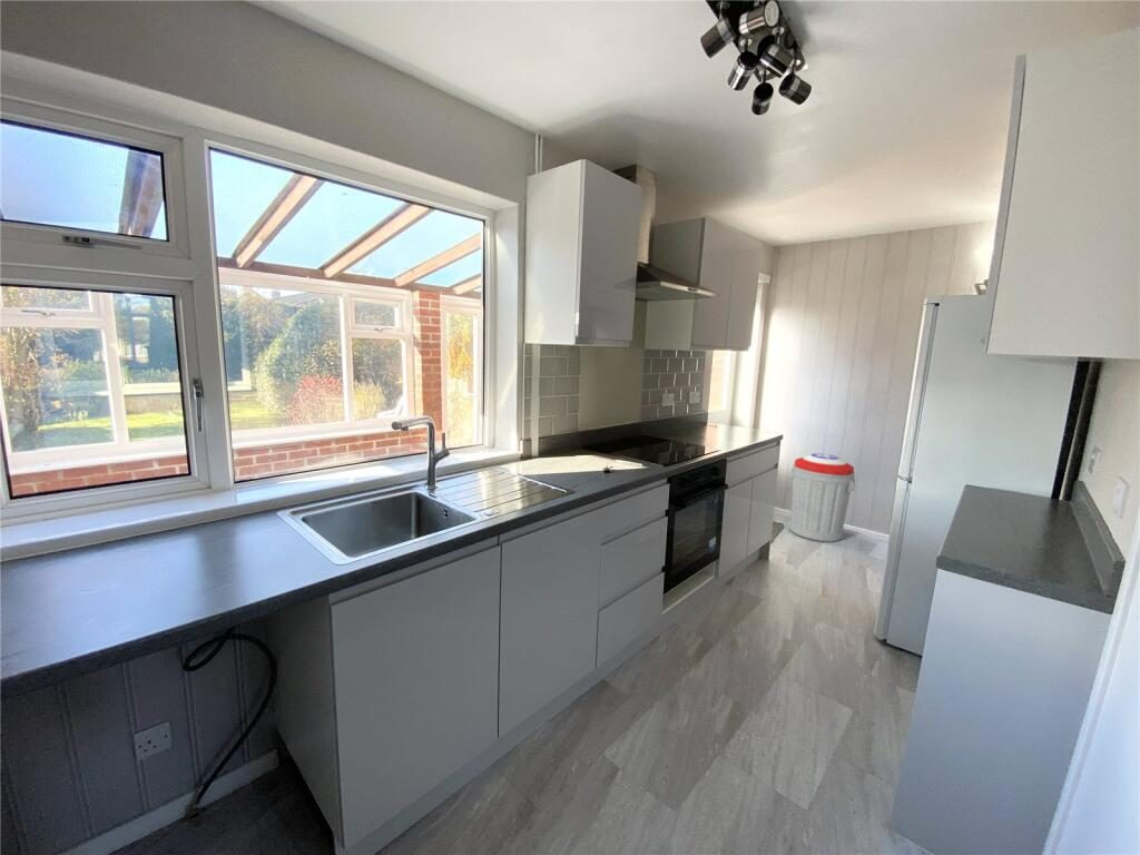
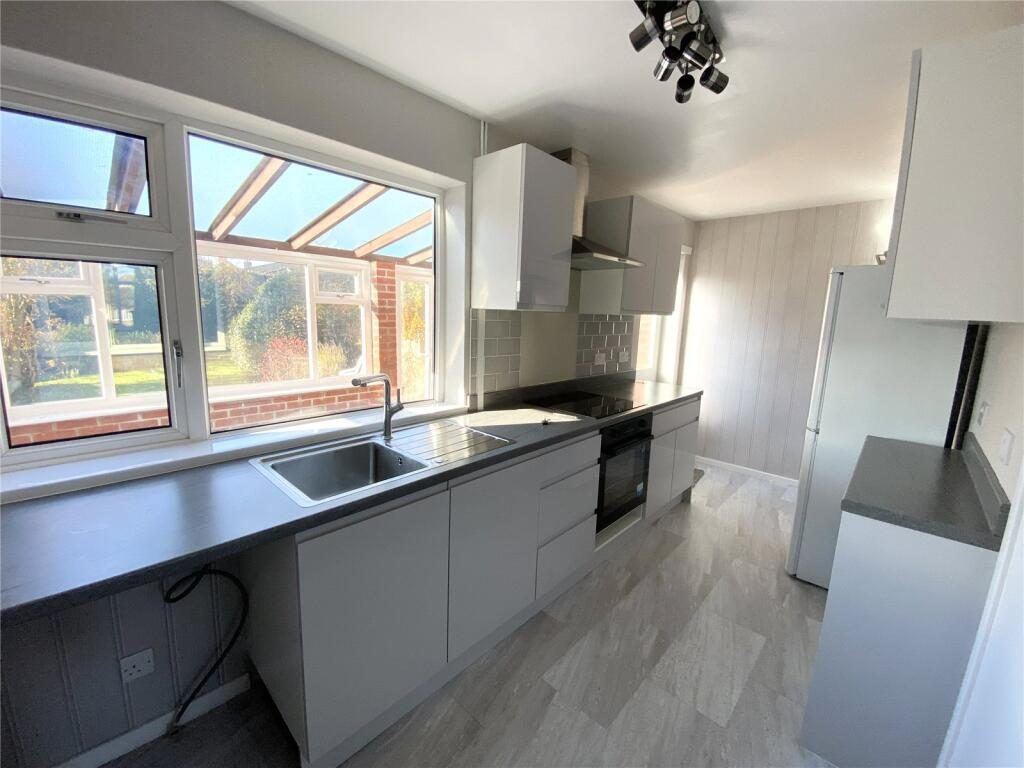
- trash can (819, 494)
